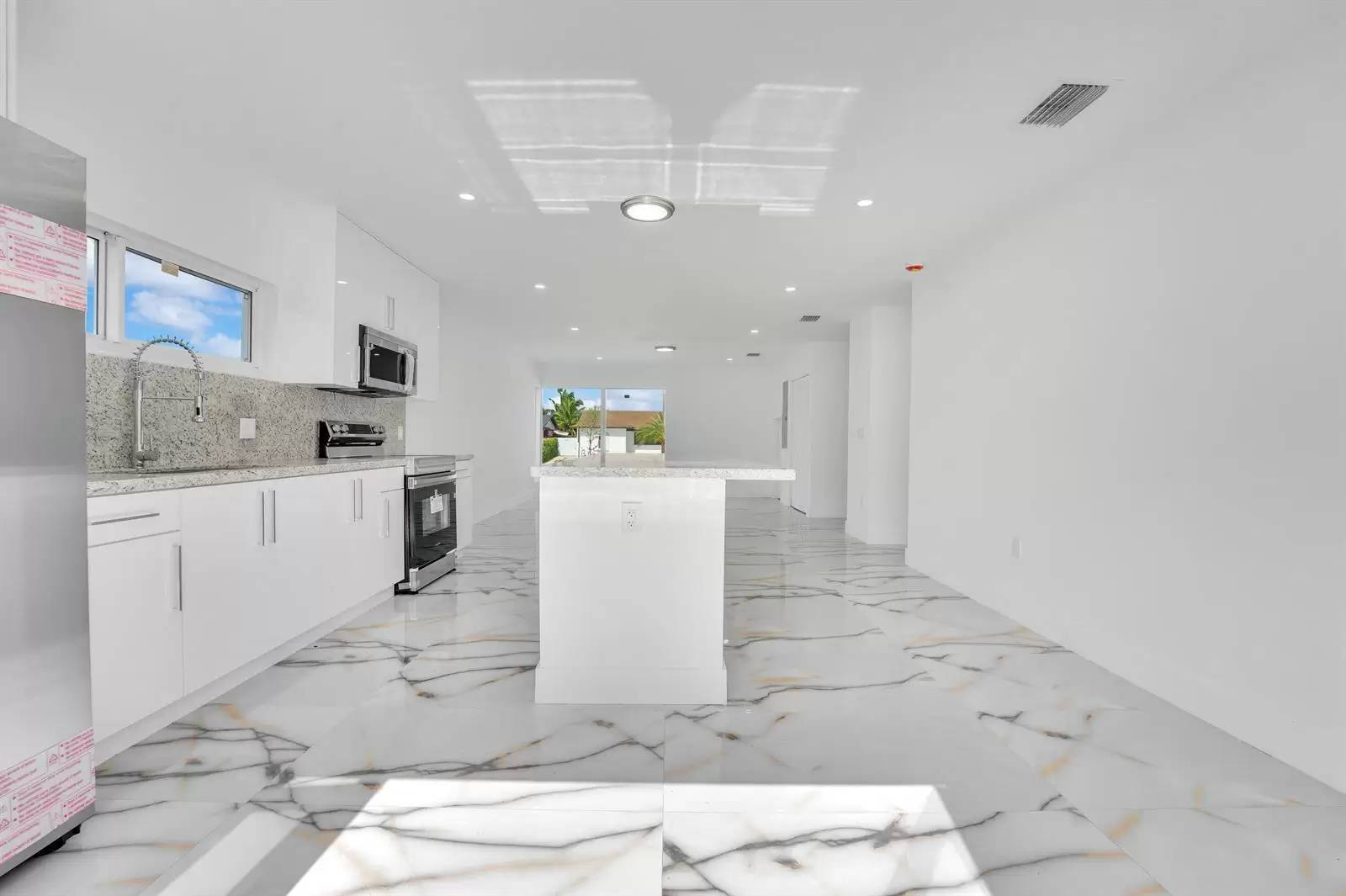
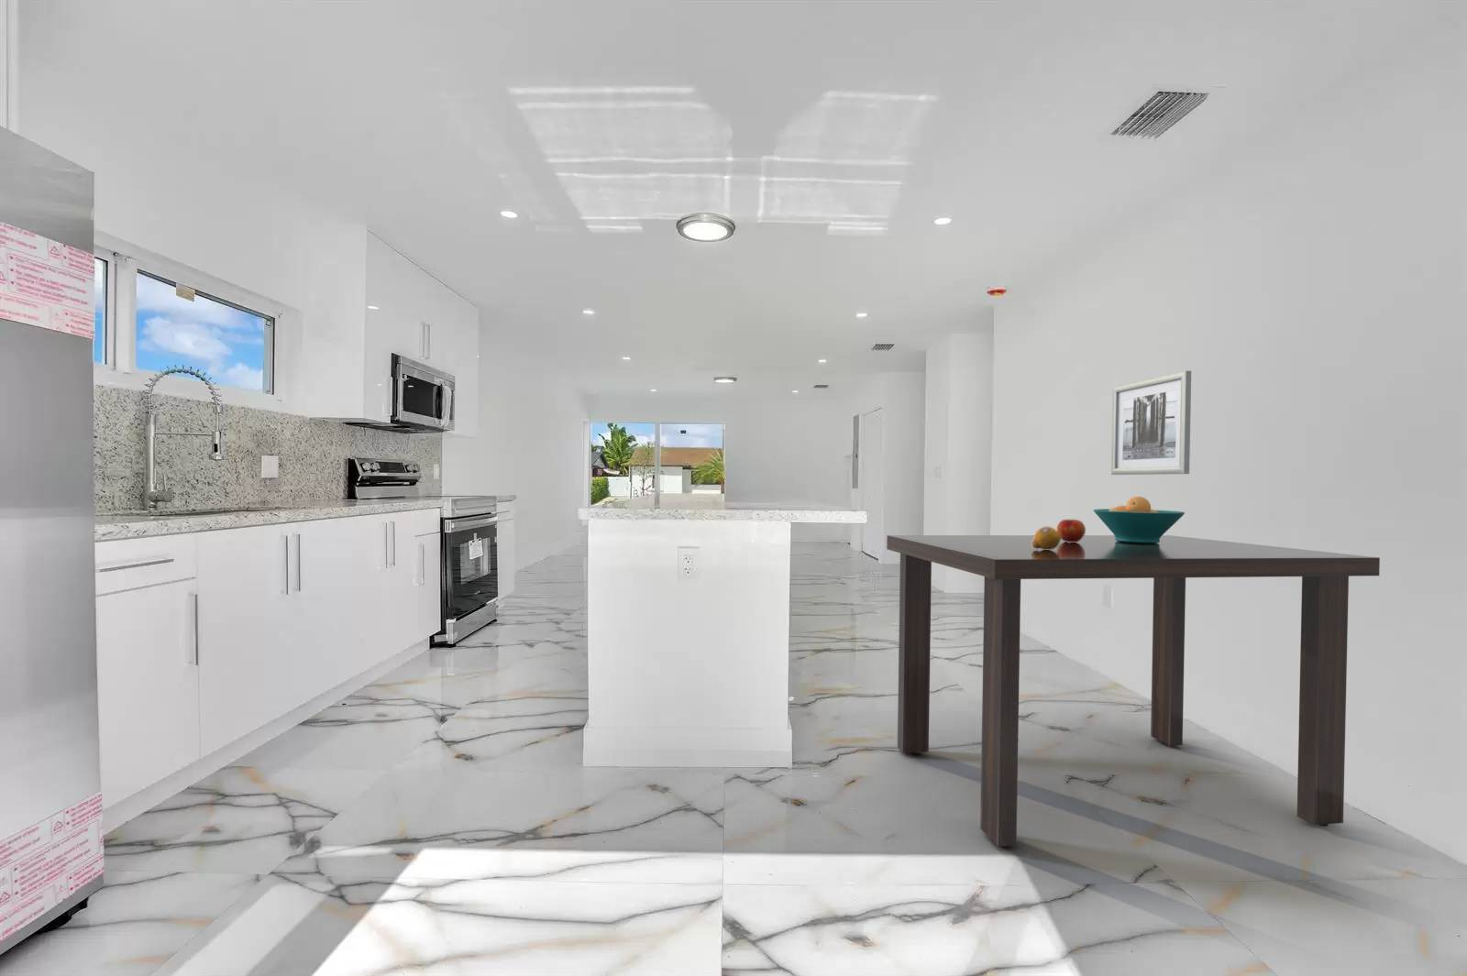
+ dining table (1152, 667)
+ apple (1071, 529)
+ lemon (1046, 537)
+ fruit bowl (1137, 518)
+ wall art (1147, 427)
